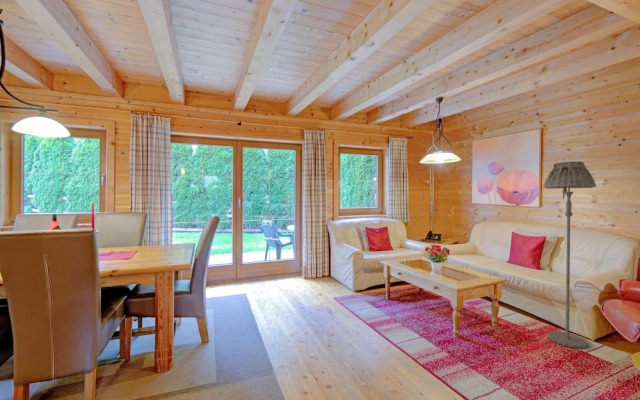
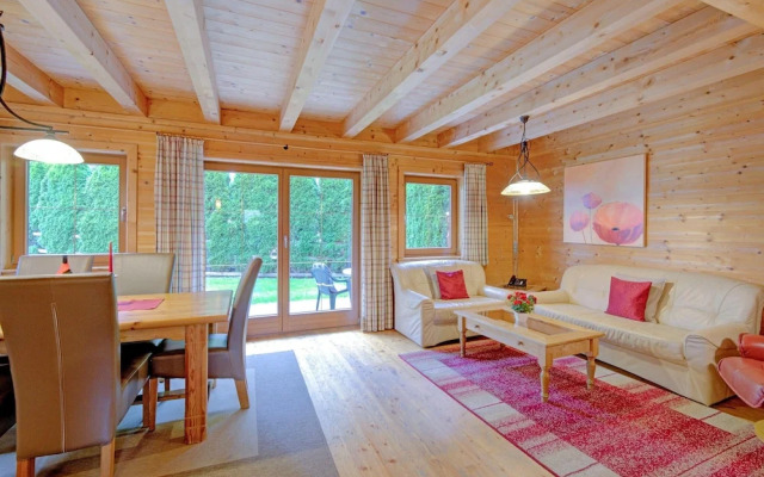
- floor lamp (568, 251)
